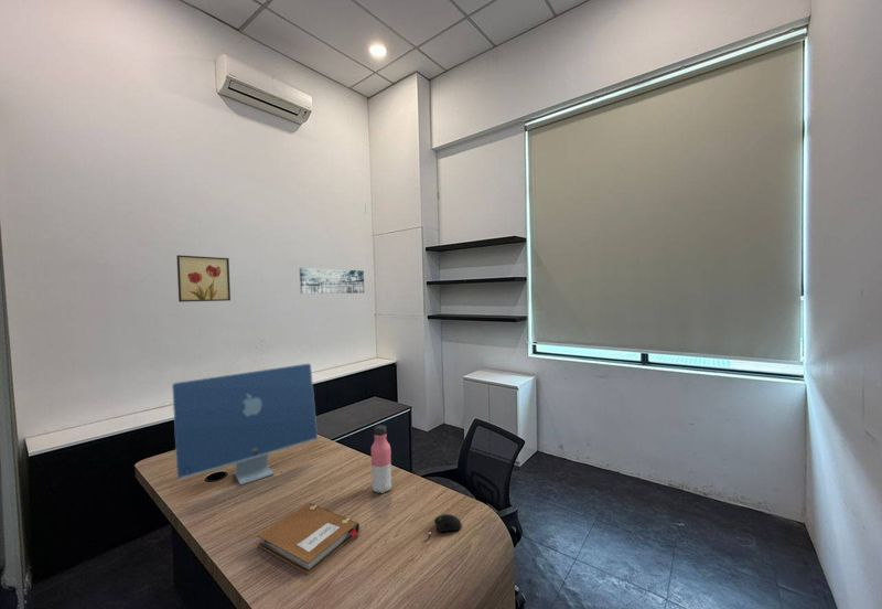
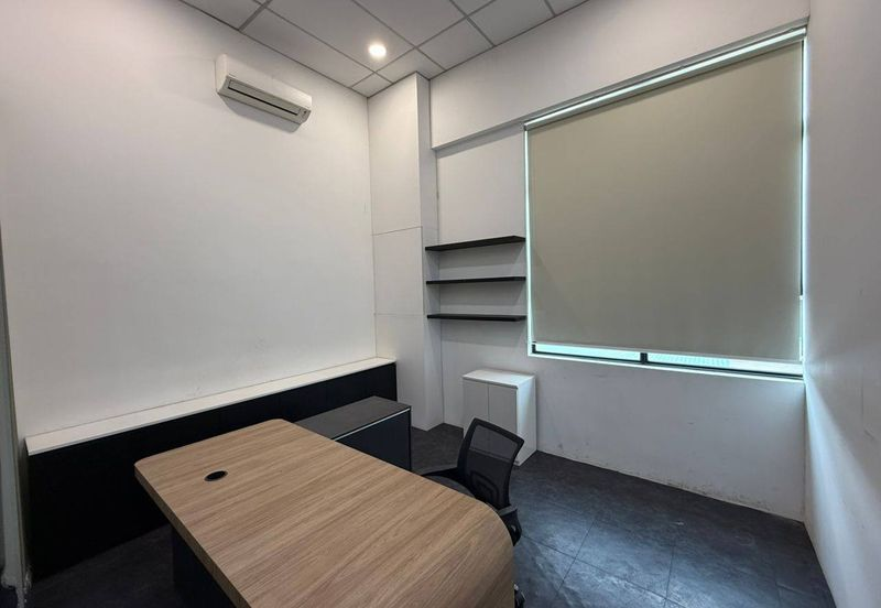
- computer monitor (251, 423)
- computer mouse (441, 524)
- notebook (311, 533)
- wall art (204, 279)
- wall art (334, 281)
- water bottle (380, 457)
